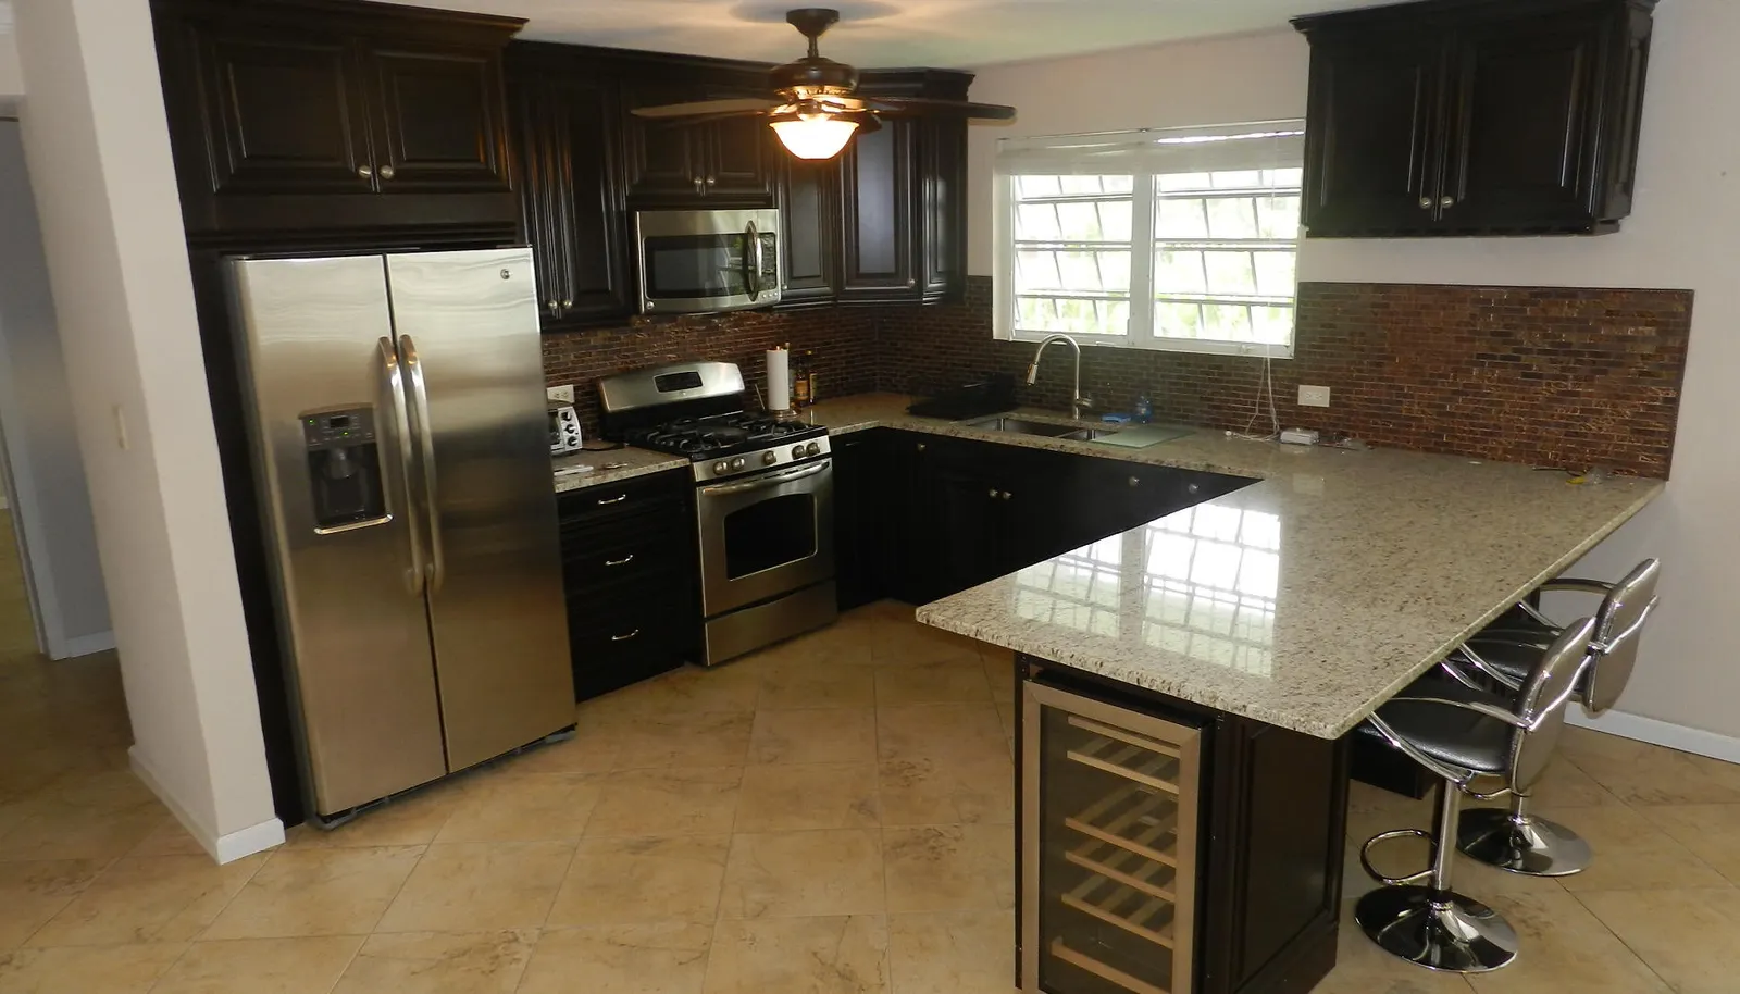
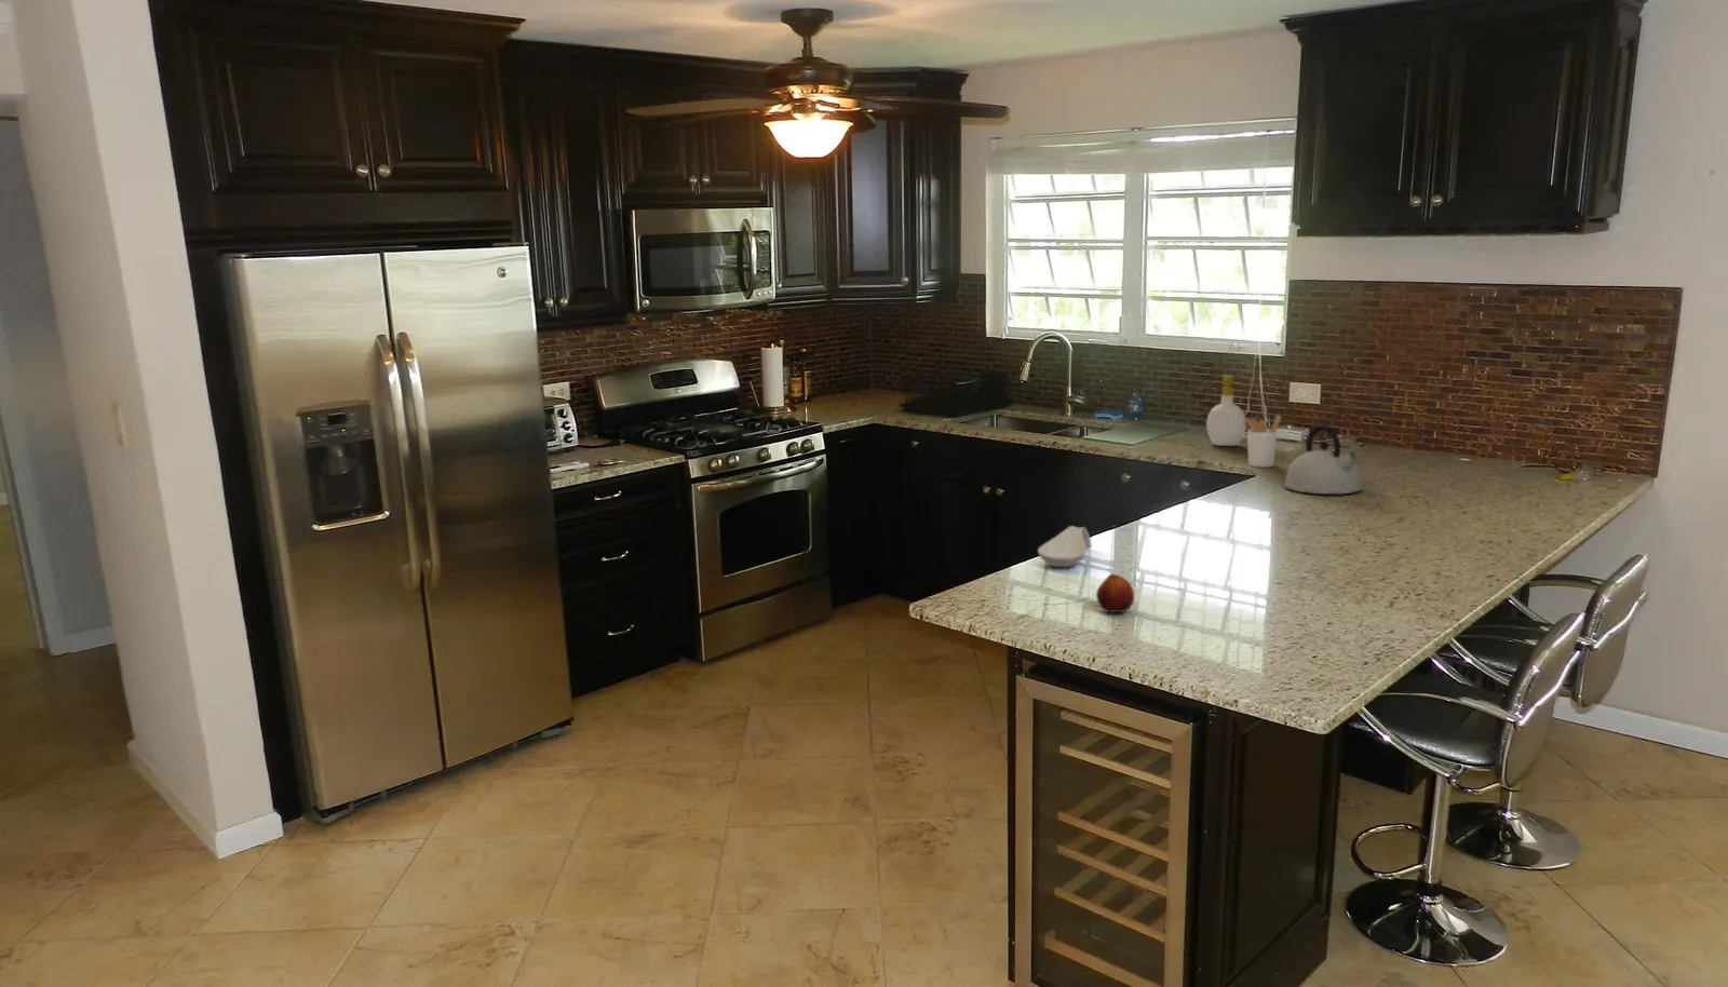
+ spoon rest (1068, 546)
+ kettle (1326, 457)
+ soap bottle (1226, 410)
+ fruit (1114, 593)
+ utensil holder (1259, 439)
